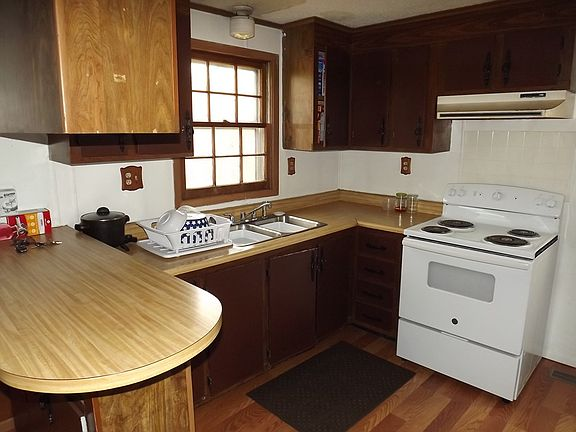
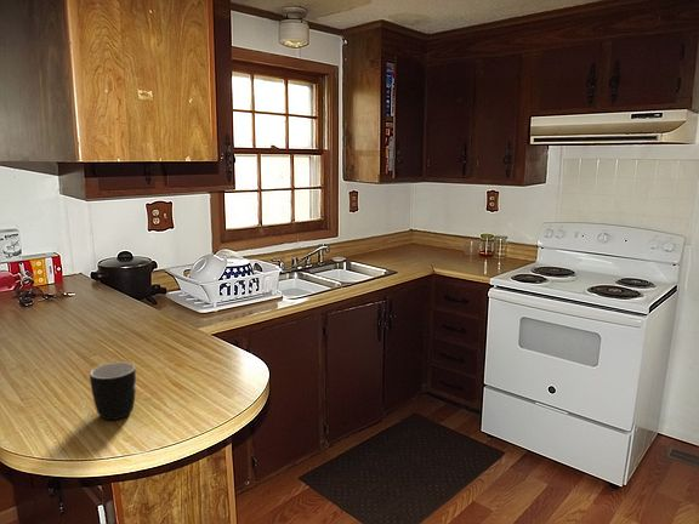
+ mug (113, 388)
